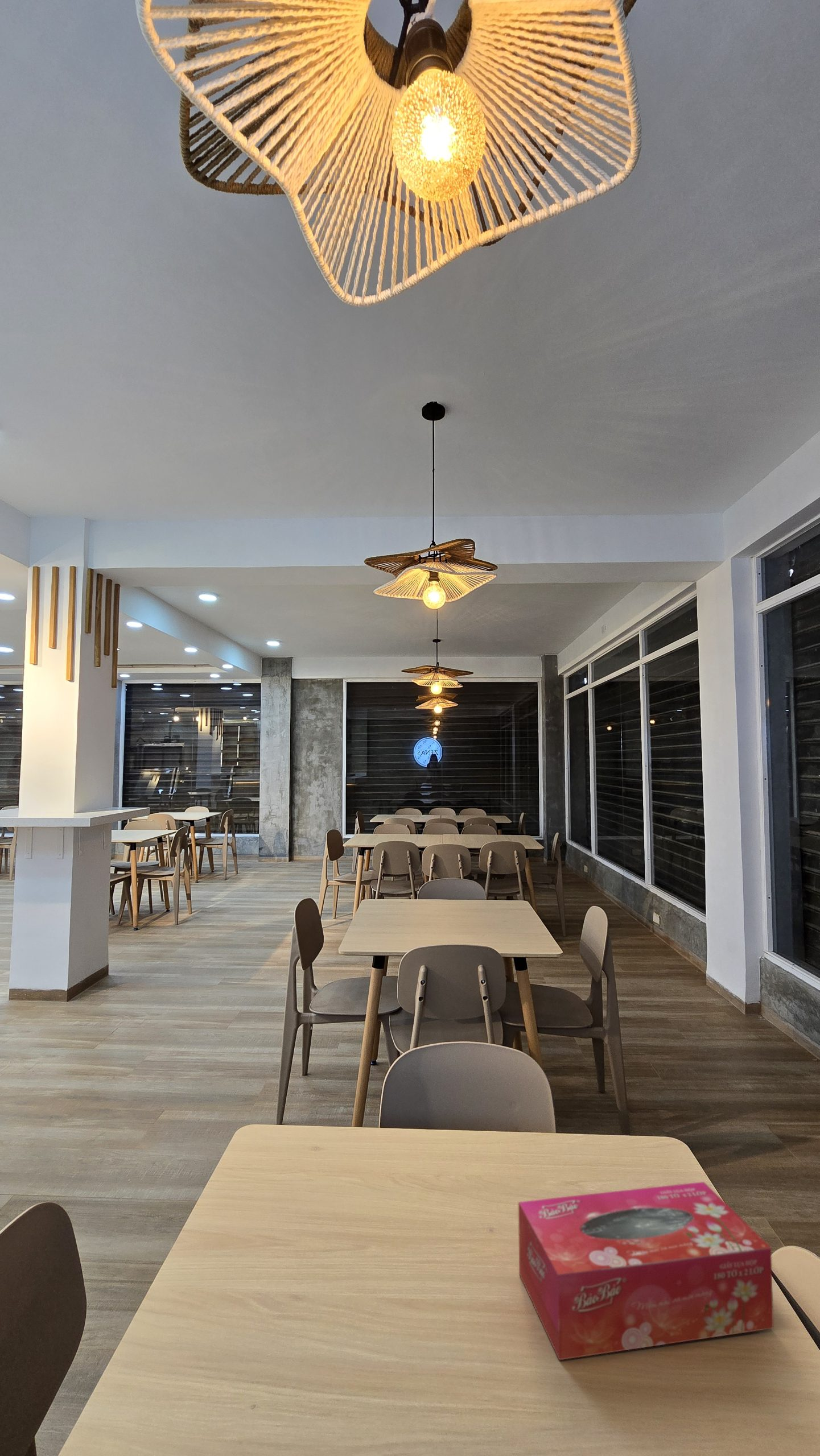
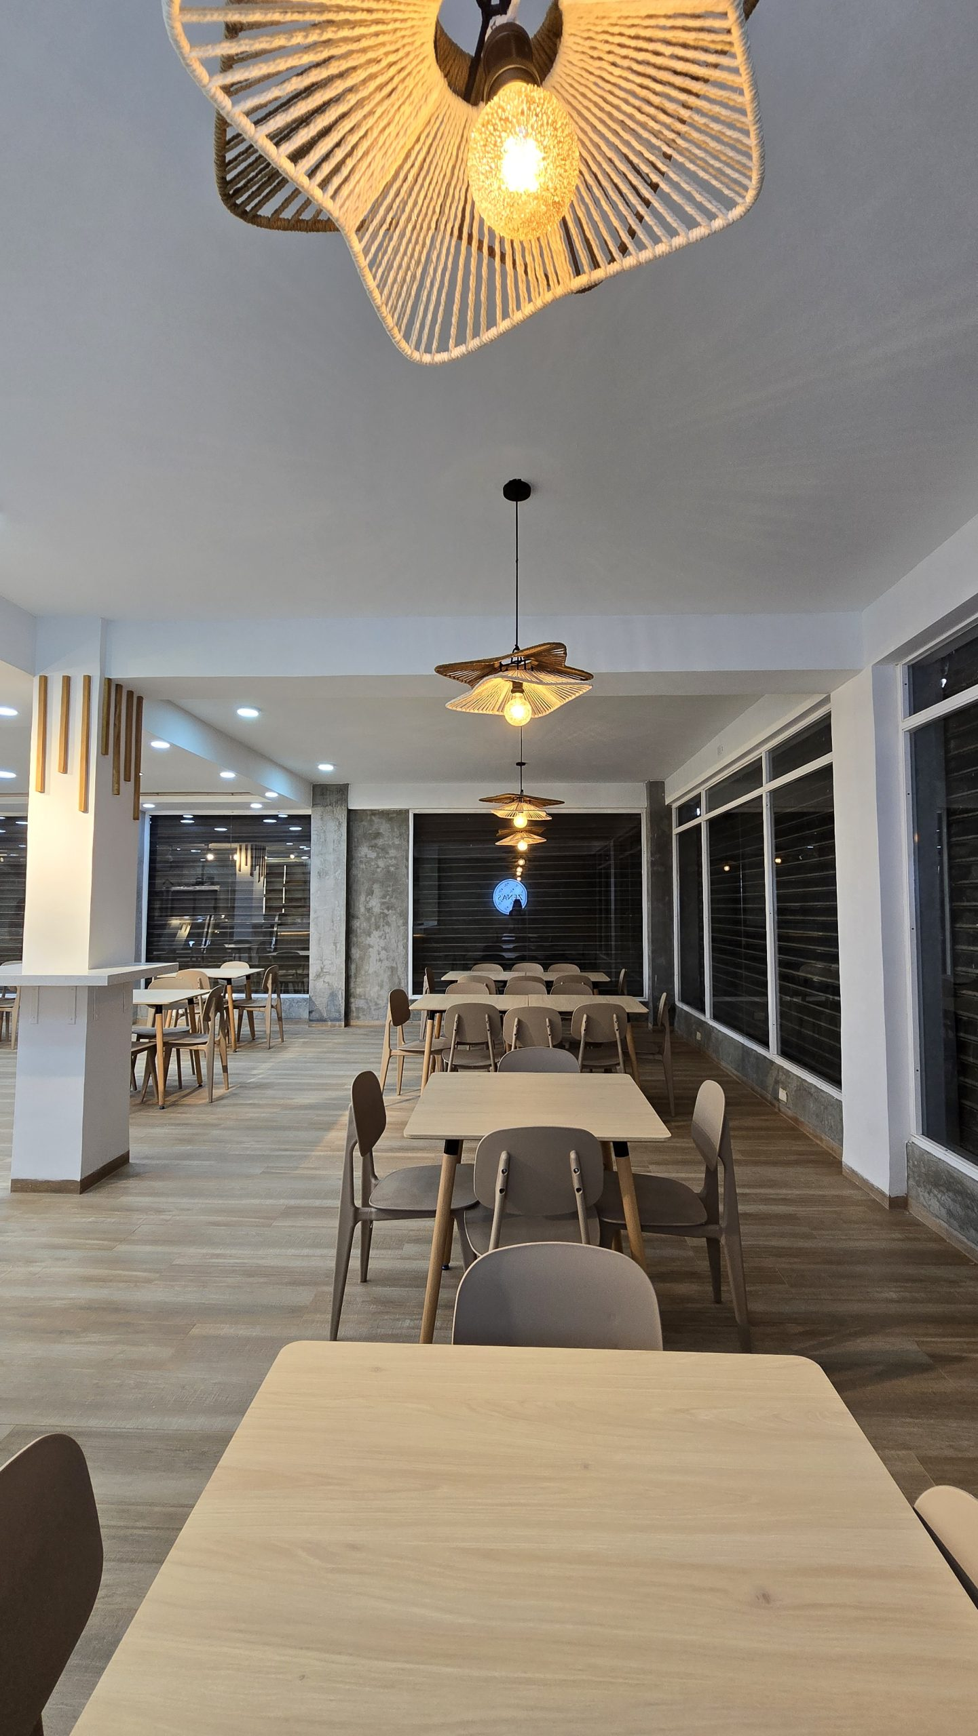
- tissue box (639, 1261)
